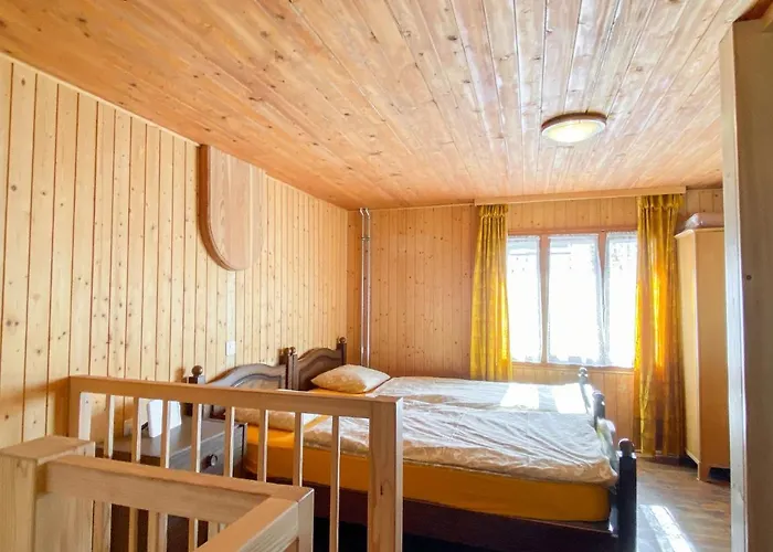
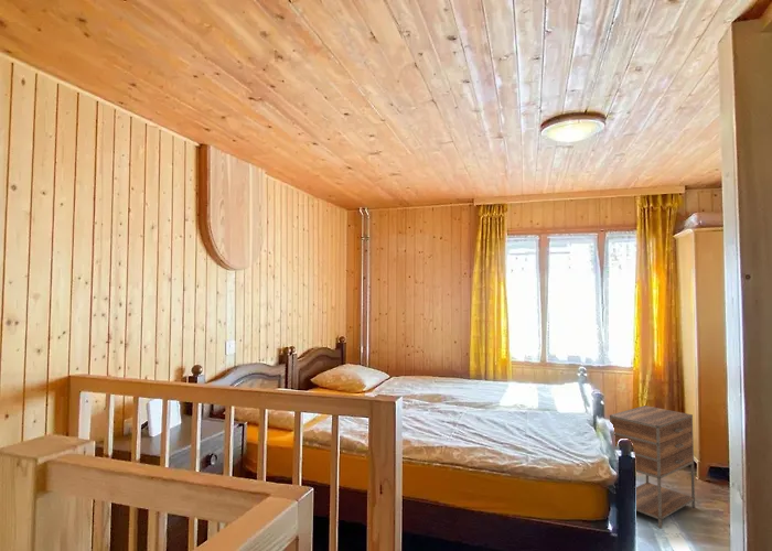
+ nightstand (654, 462)
